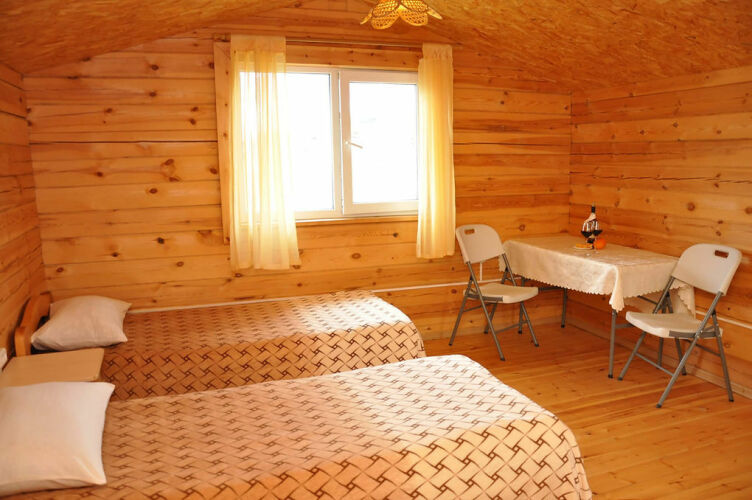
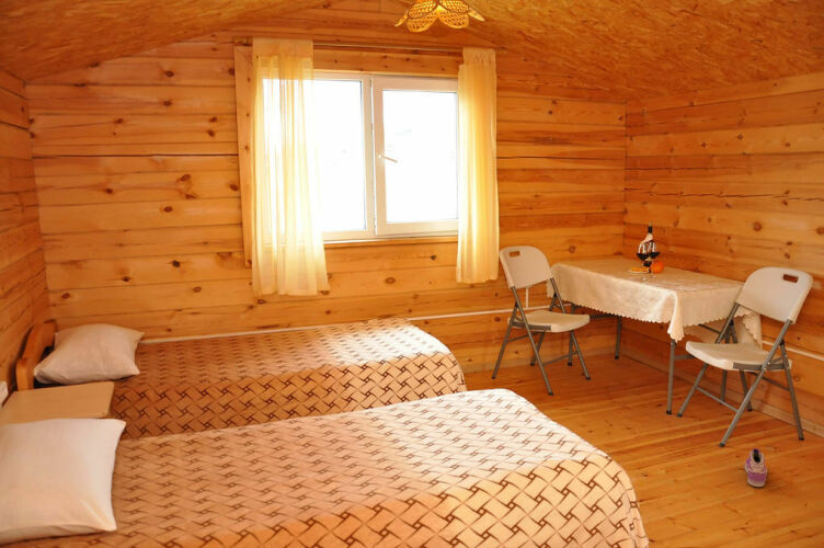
+ sneaker (757, 460)
